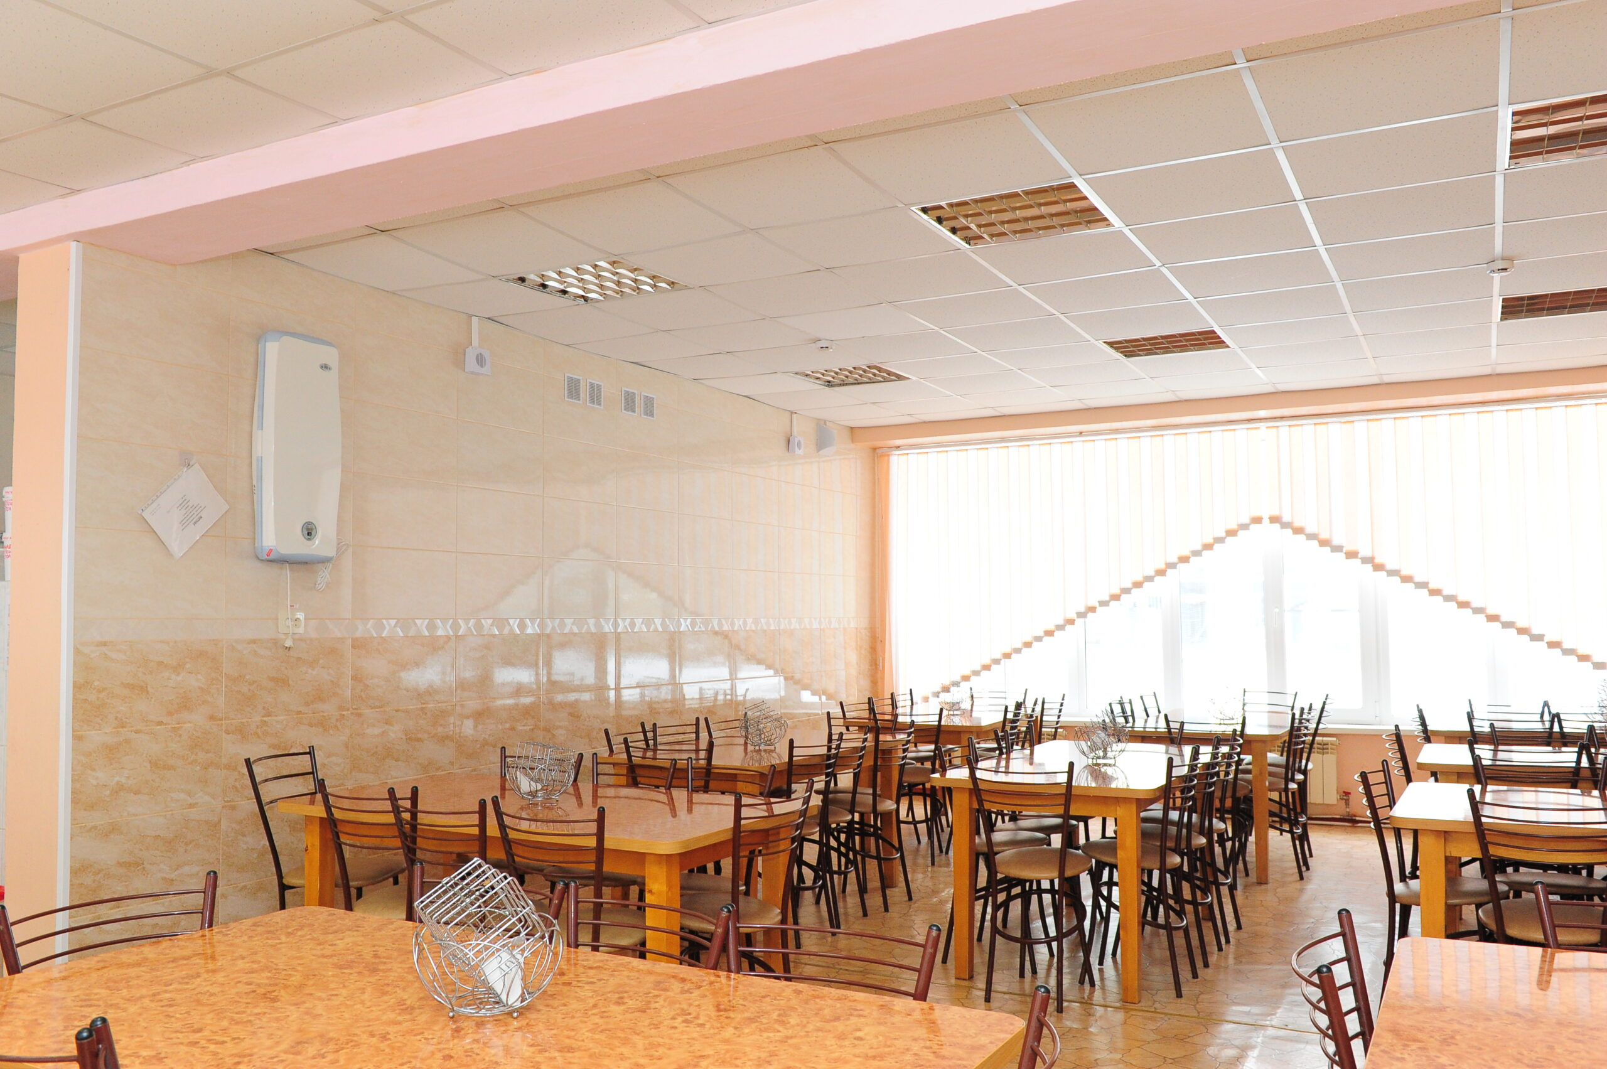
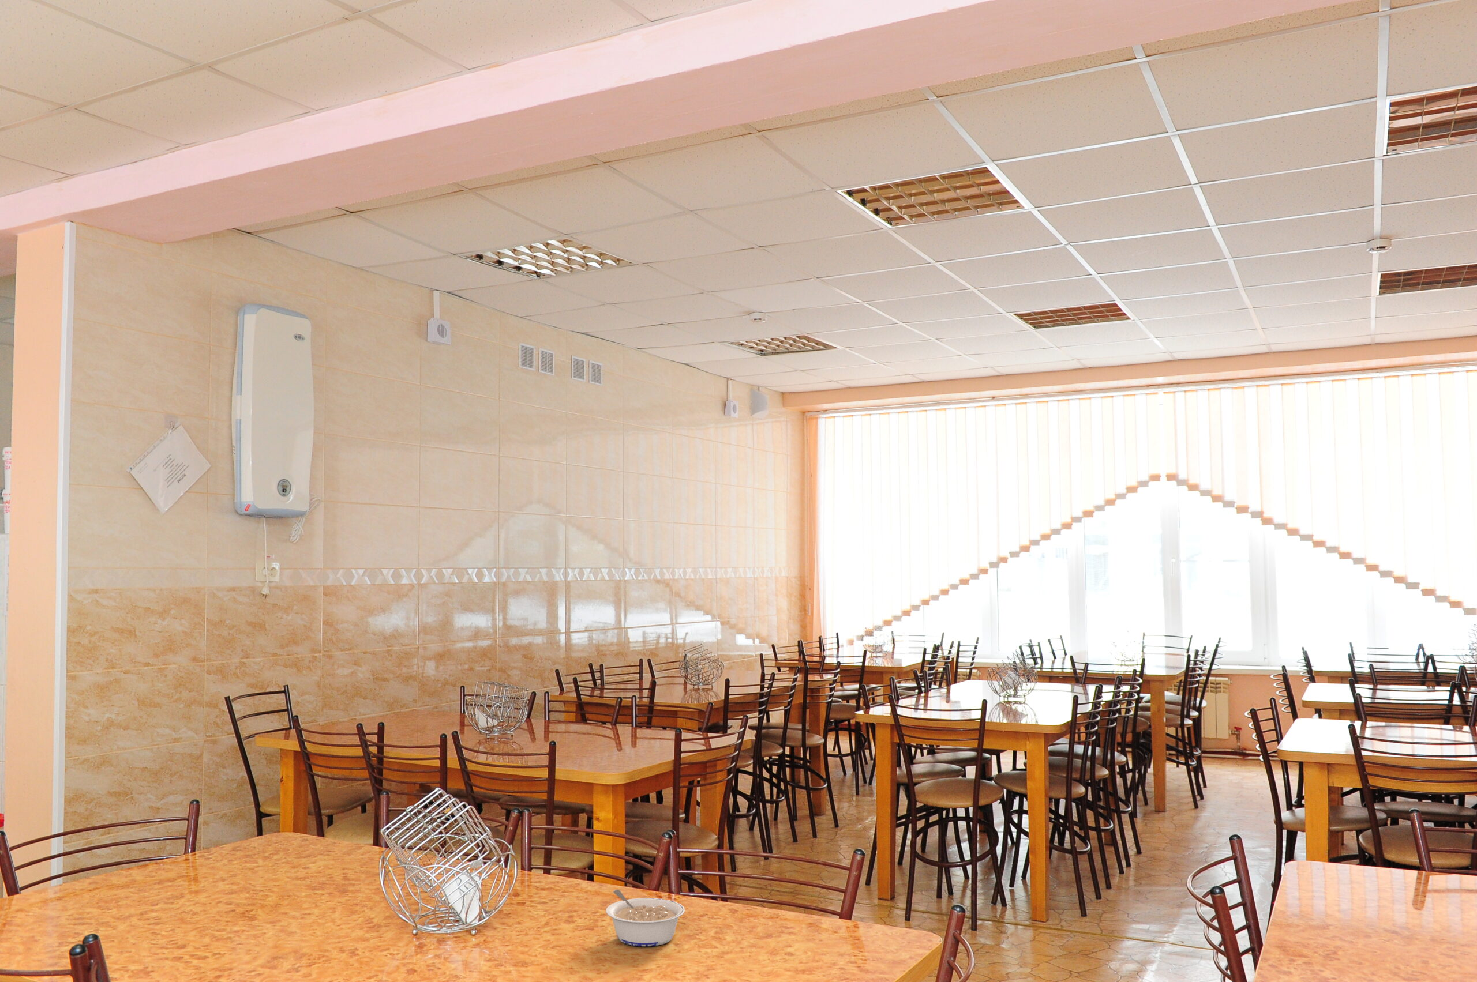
+ legume (643, 921)
